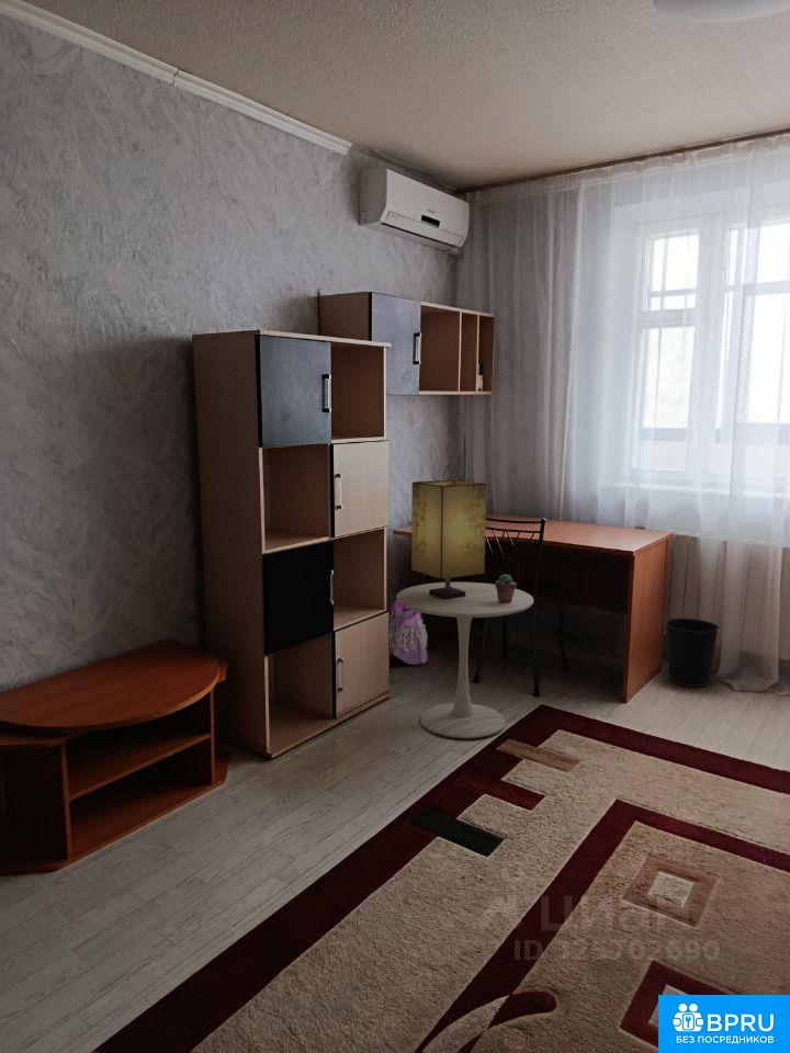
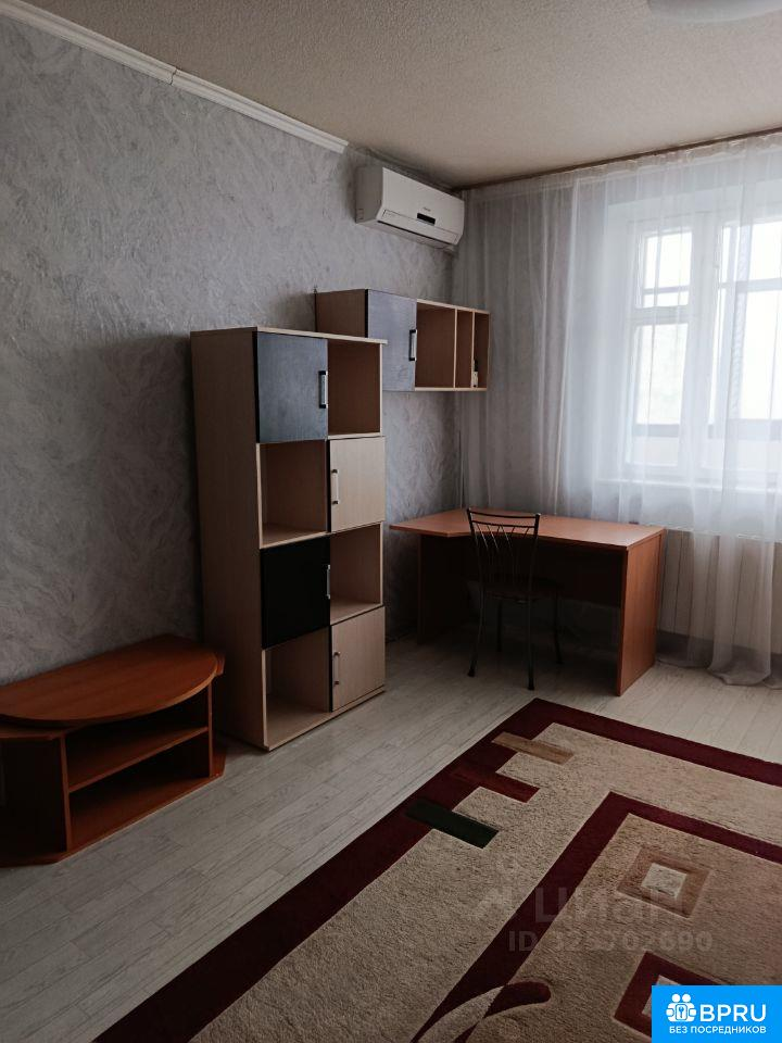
- backpack (405, 621)
- table lamp (448, 539)
- side table (463, 659)
- potted succulent (506, 587)
- wastebasket (690, 653)
